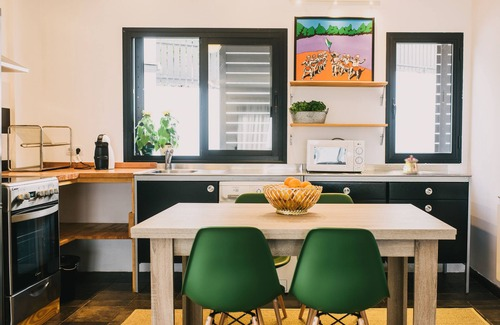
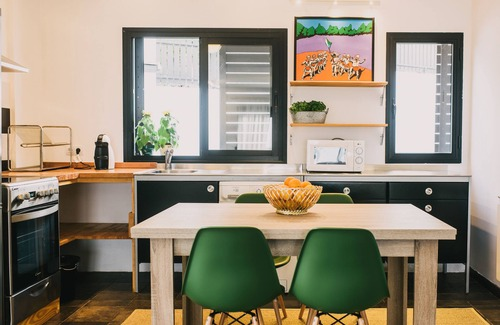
- teapot (411, 164)
